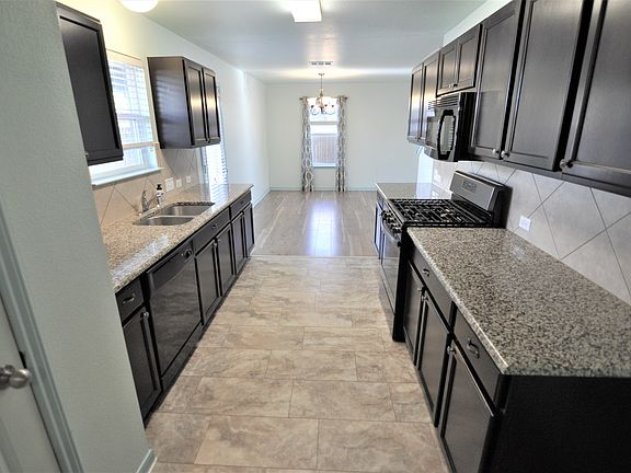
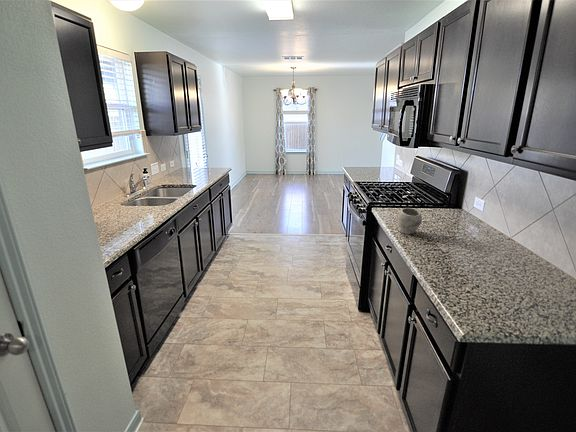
+ bowl (408, 221)
